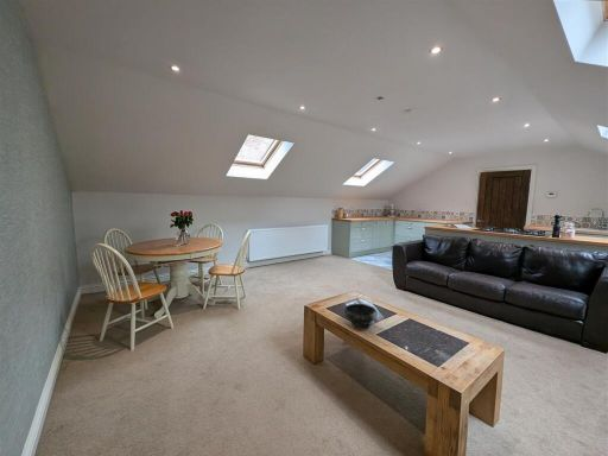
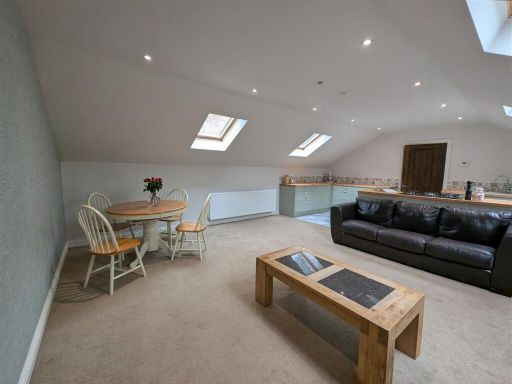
- bowl (360, 316)
